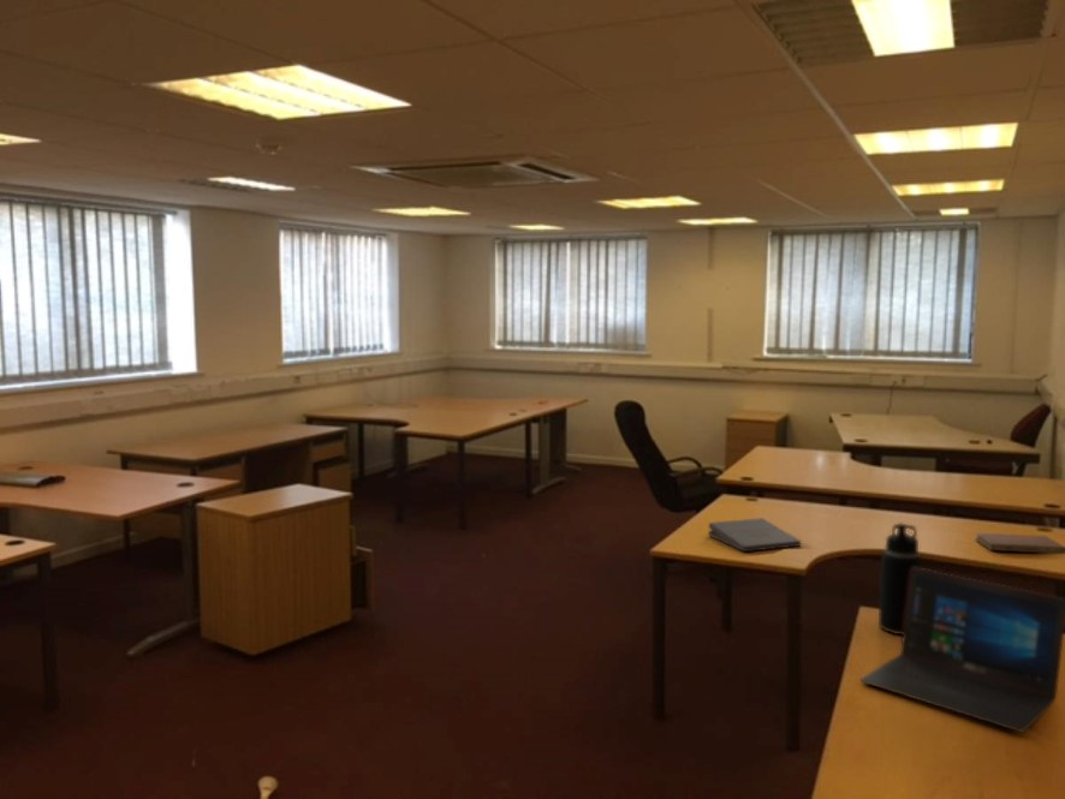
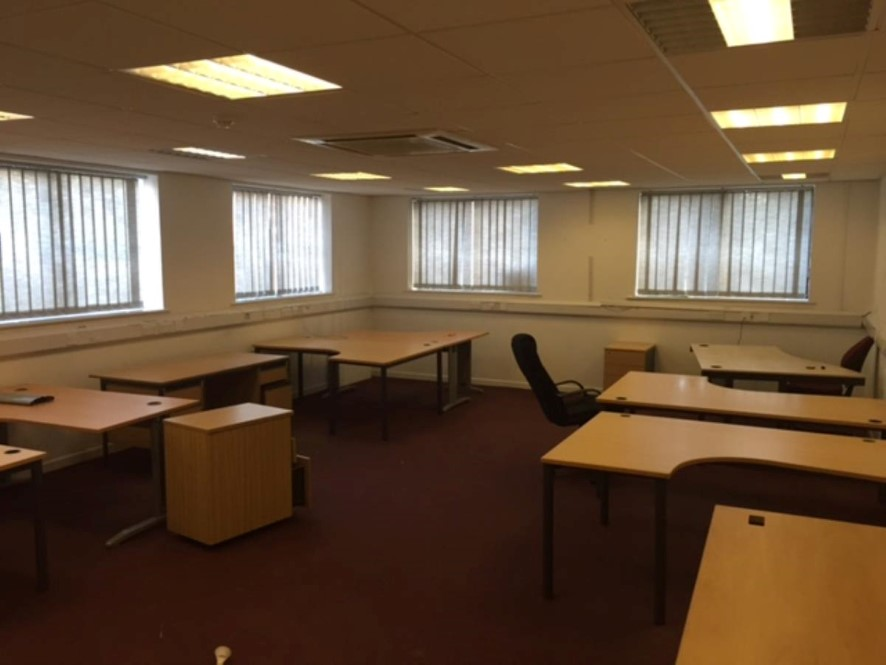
- notebook (1018, 543)
- water bottle (900, 573)
- laptop (960, 642)
- pizza box (752, 533)
